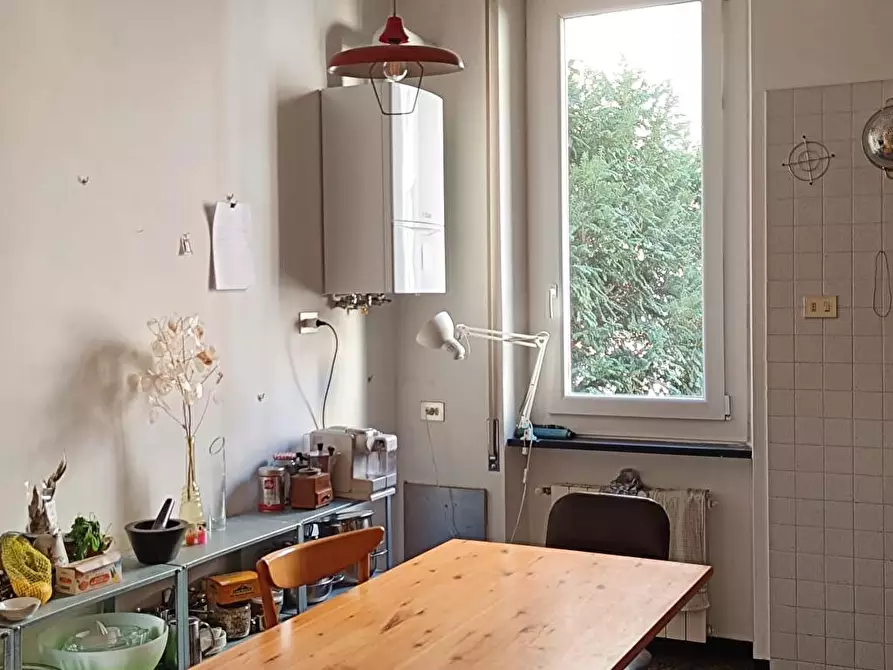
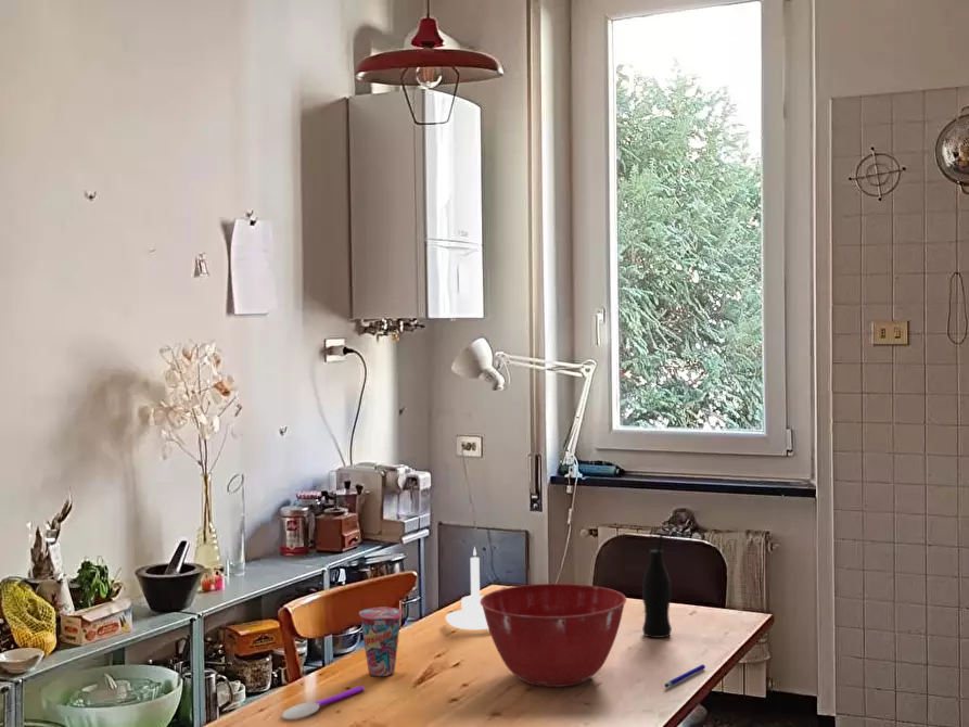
+ spoon (324, 700)
+ candle holder (474, 585)
+ cup (383, 641)
+ pen (685, 675)
+ bottle (661, 583)
+ mixing bowl (553, 637)
